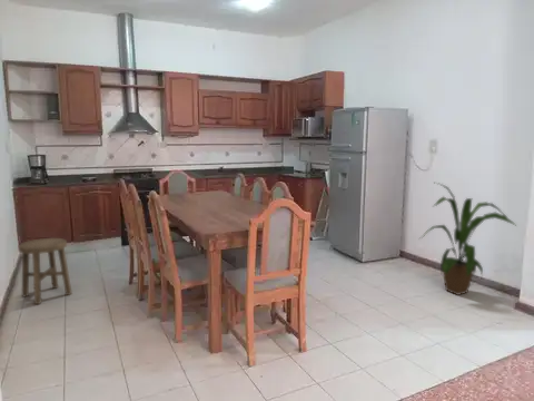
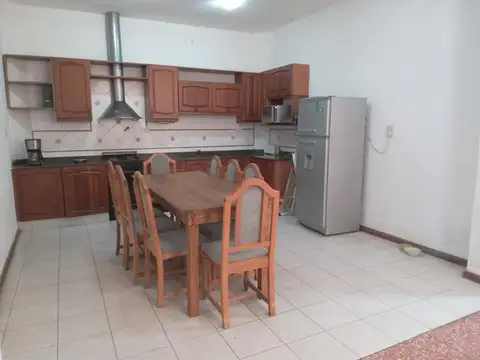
- stool (46, 271)
- house plant (467, 242)
